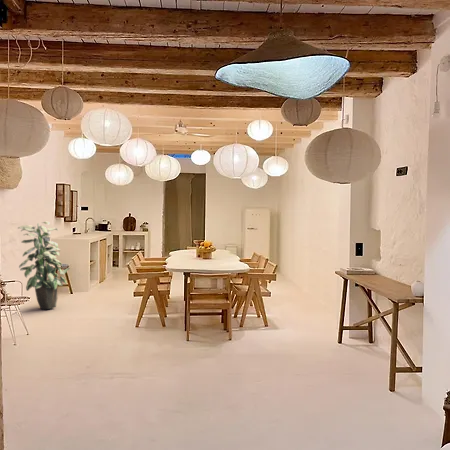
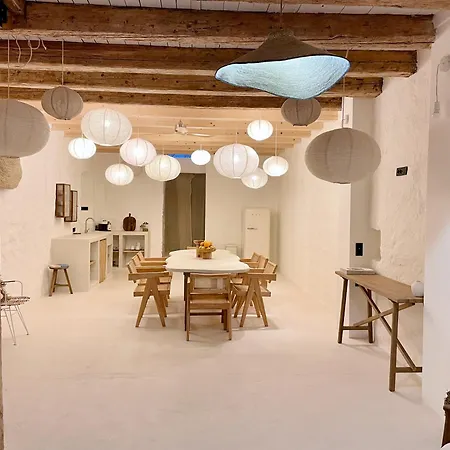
- indoor plant (42, 265)
